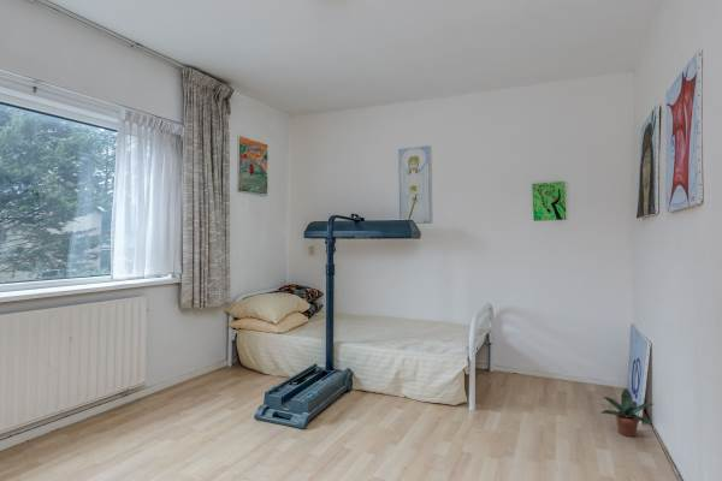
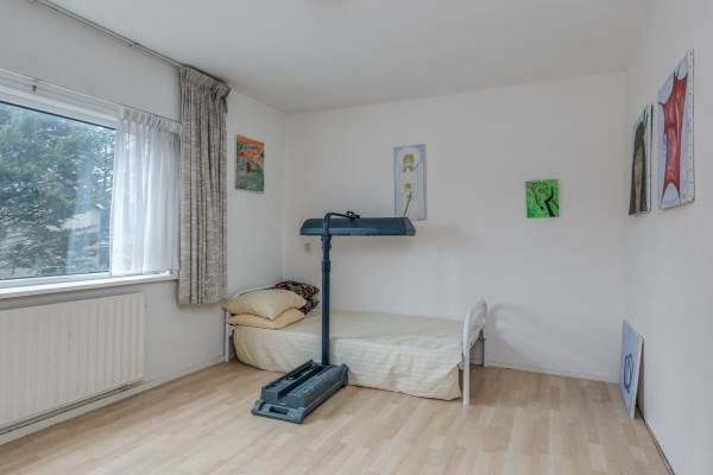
- potted plant (626, 412)
